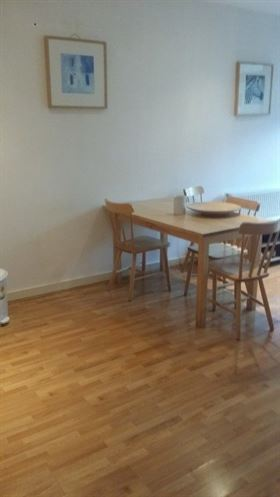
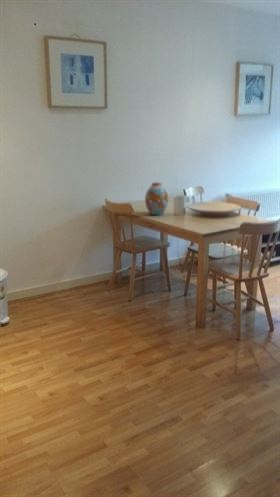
+ vase (156, 198)
